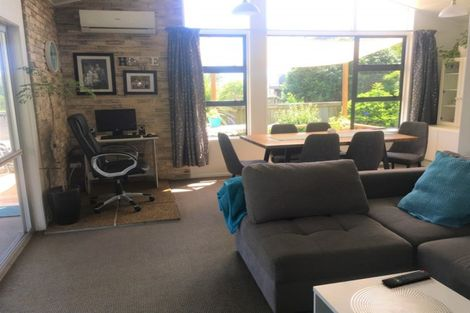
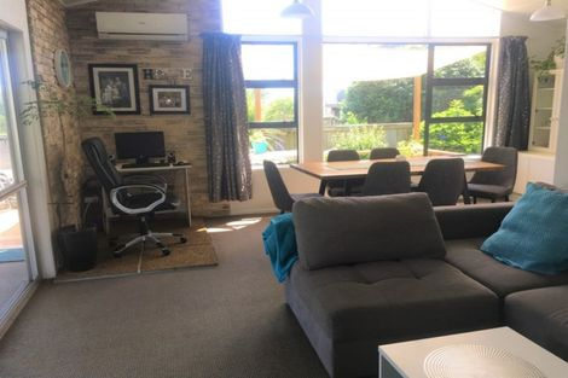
- remote control (407, 278)
